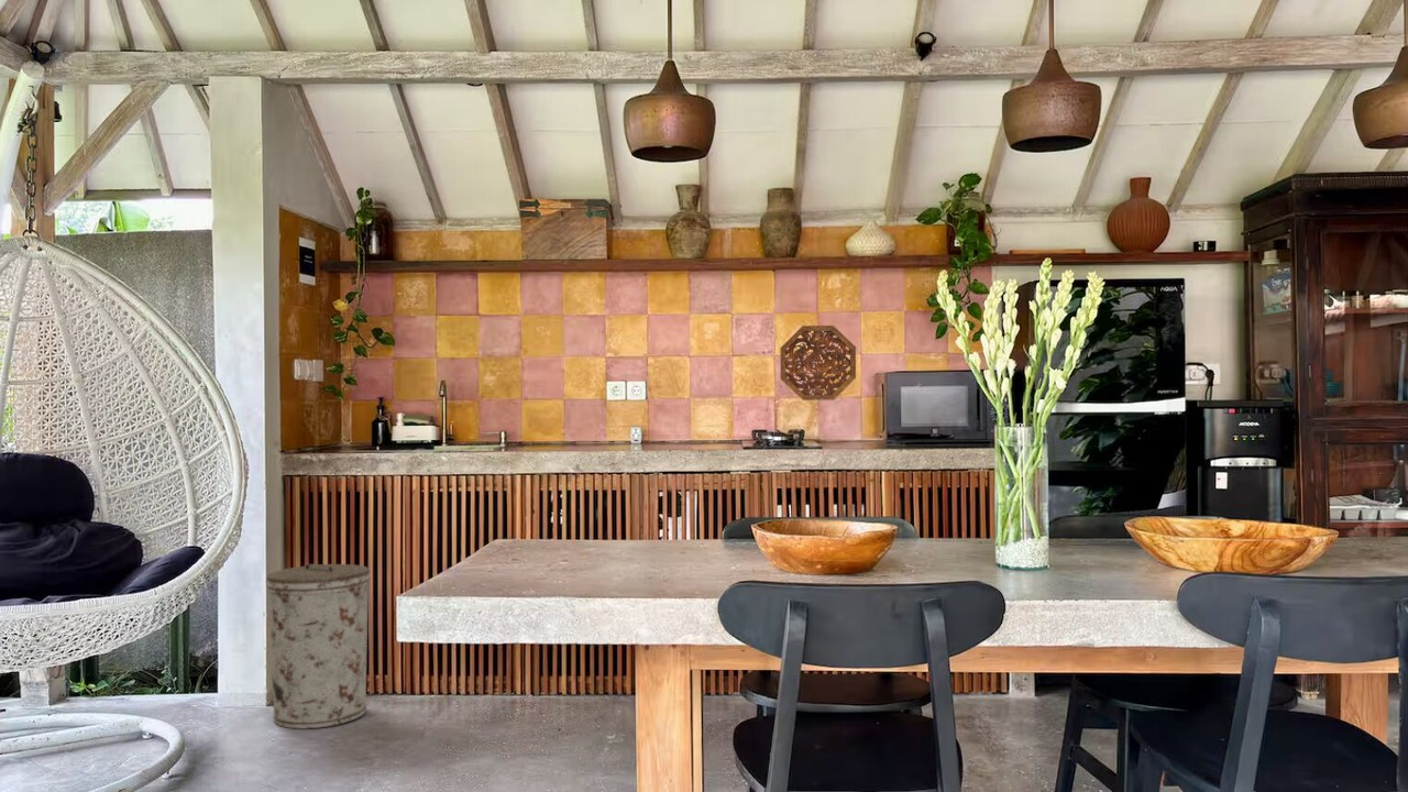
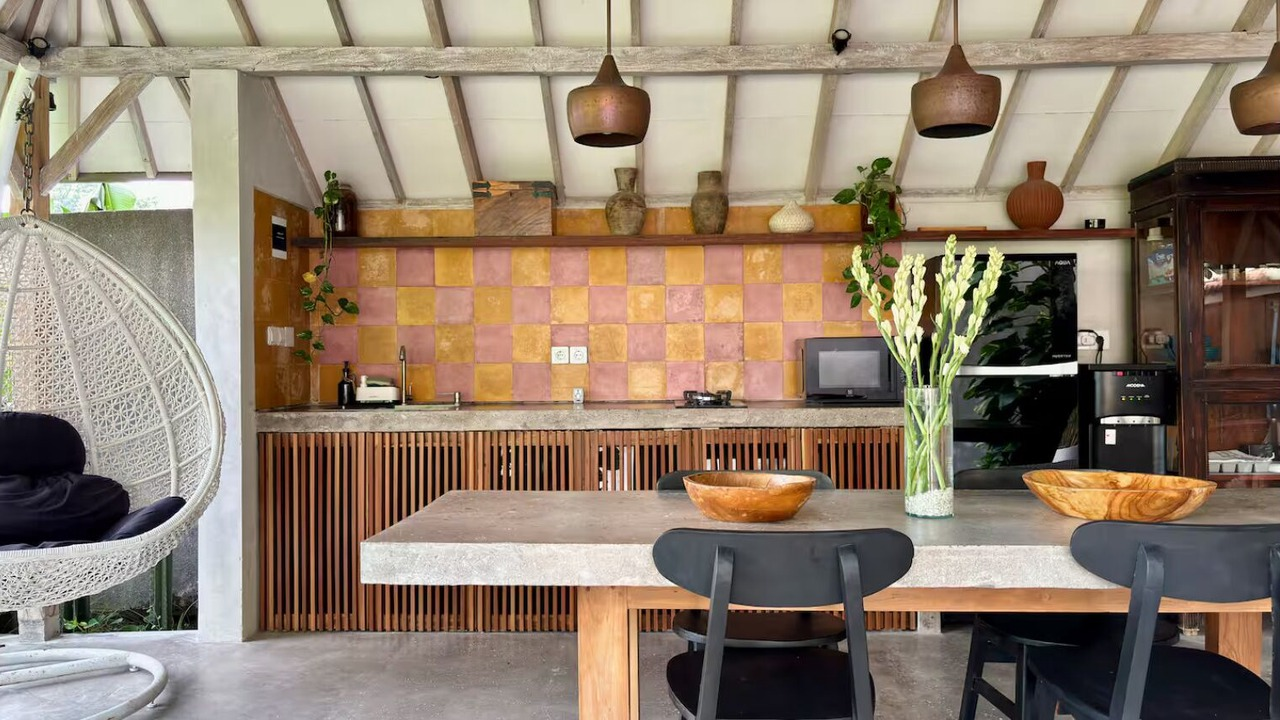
- trash can (319, 639)
- decorative platter (817, 362)
